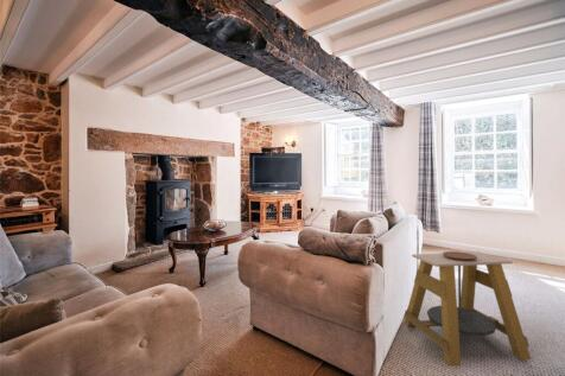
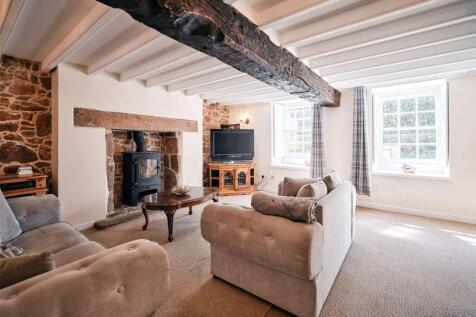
- side table (459, 297)
